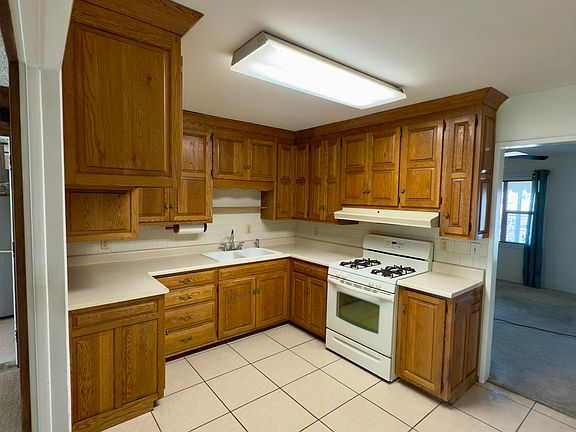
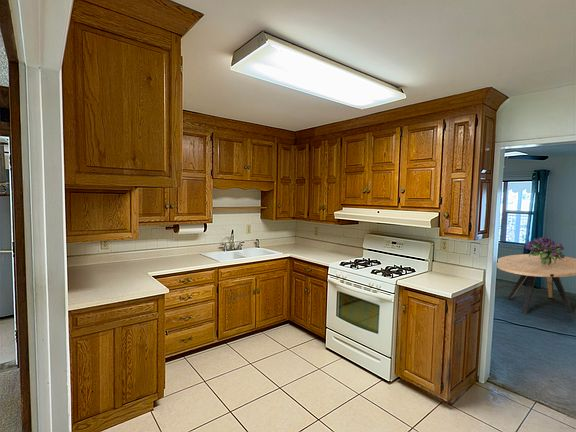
+ dining table (534, 283)
+ bouquet (545, 251)
